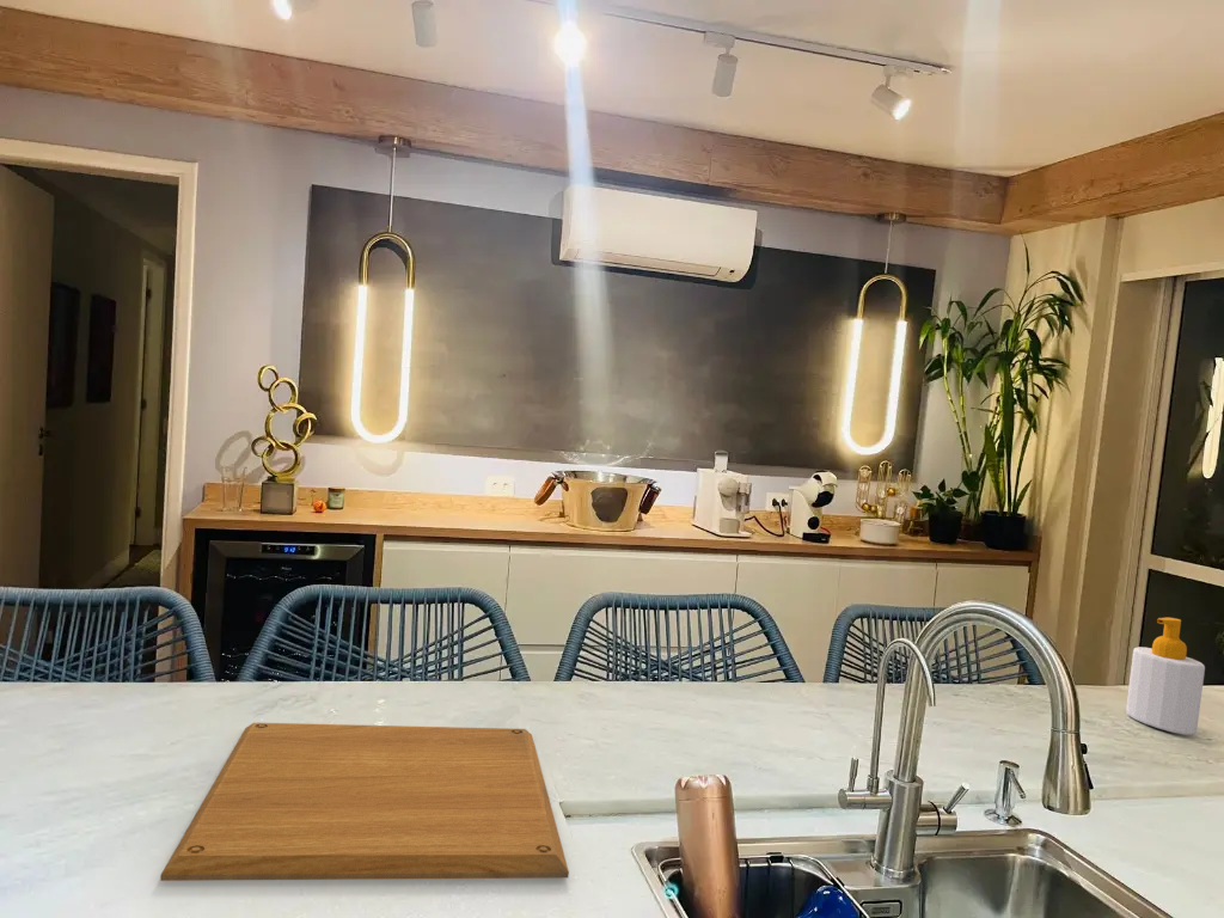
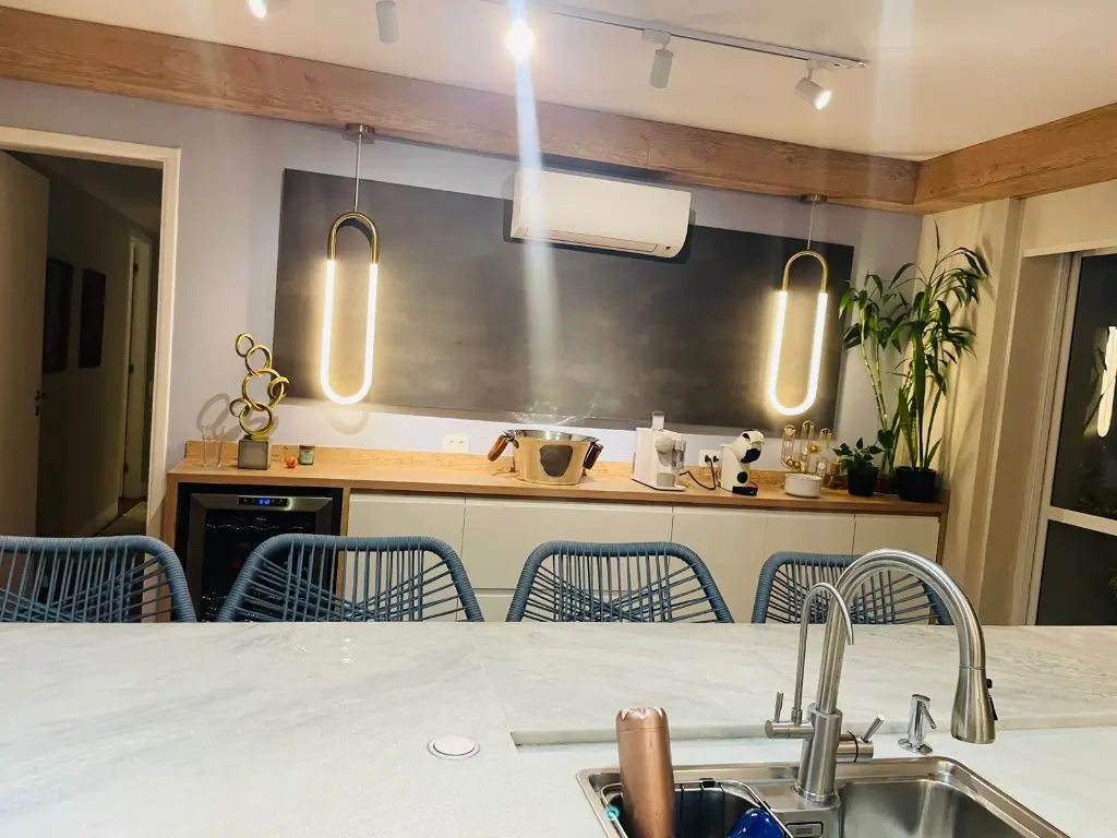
- chopping board (384, 787)
- soap bottle (1165, 671)
